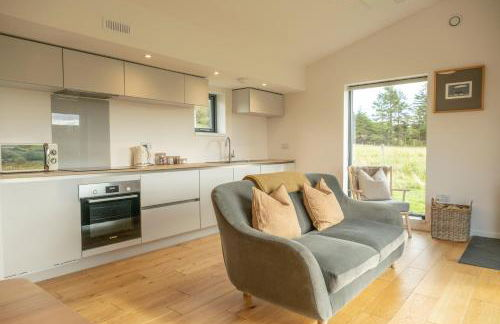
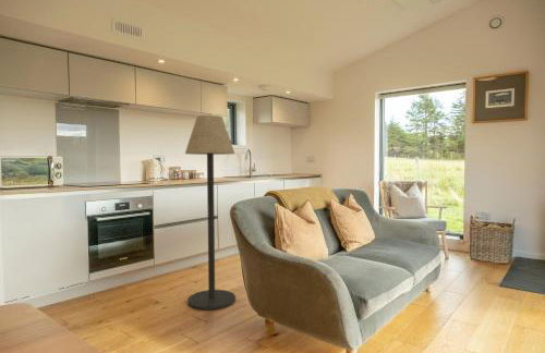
+ floor lamp (210, 209)
